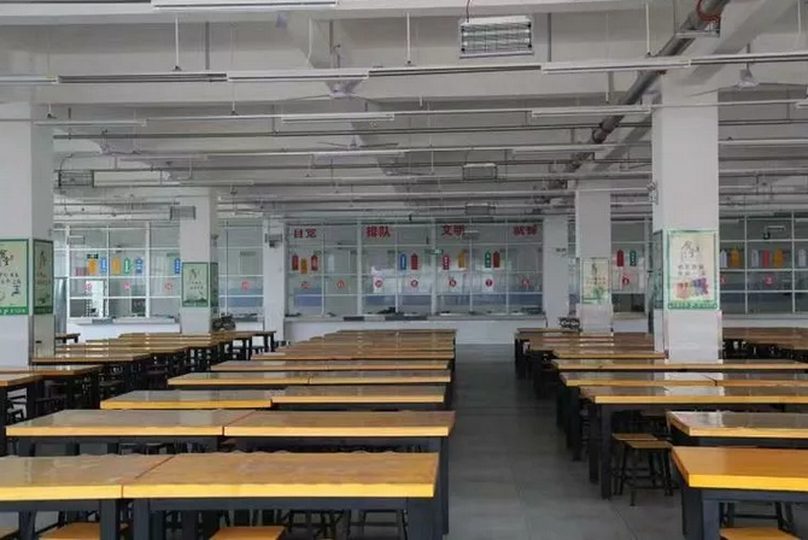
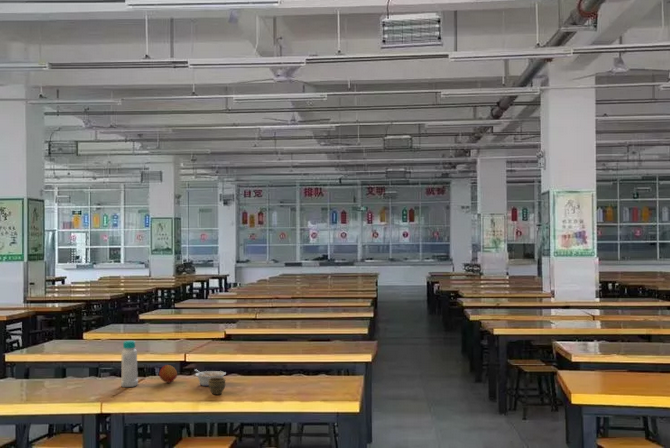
+ fruit (168, 373)
+ bottle (129, 363)
+ cup (217, 385)
+ legume (209, 377)
